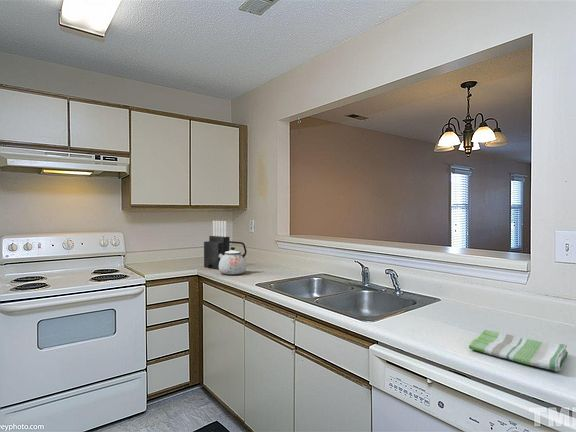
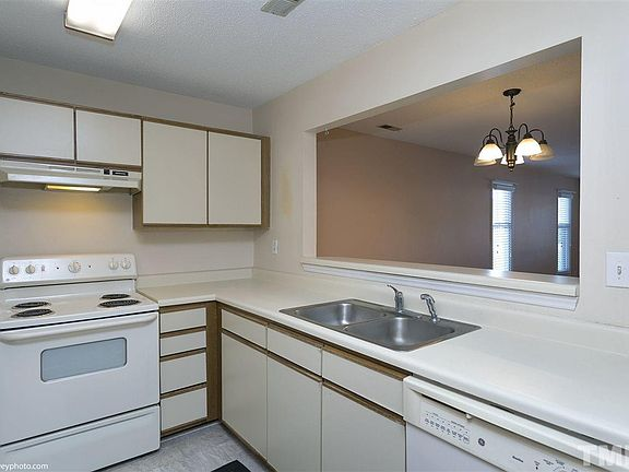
- knife block (215, 244)
- kettle (232, 257)
- dish towel (517, 347)
